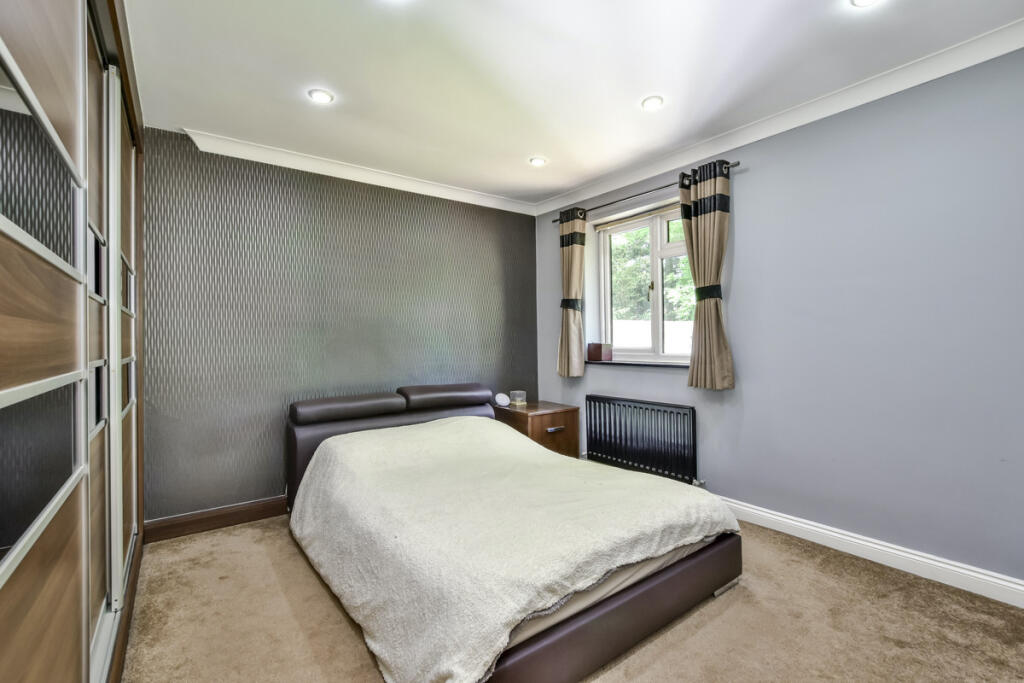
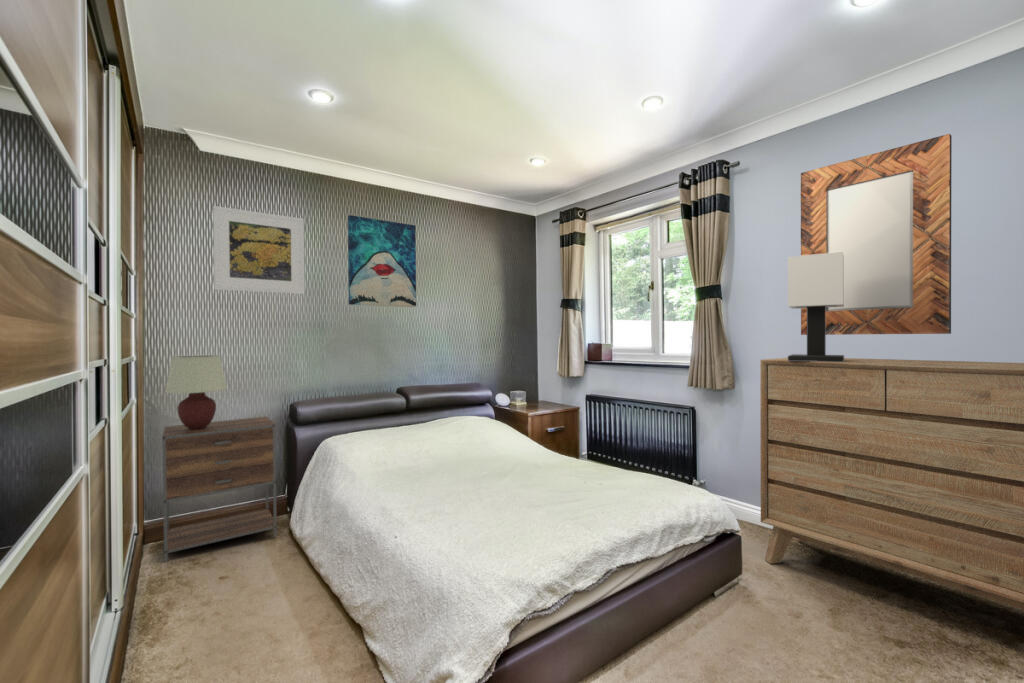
+ nightstand (221, 482)
+ dresser (898, 474)
+ wall art (383, 263)
+ table lamp (197, 392)
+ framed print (261, 252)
+ table lamp (816, 308)
+ home mirror (868, 245)
